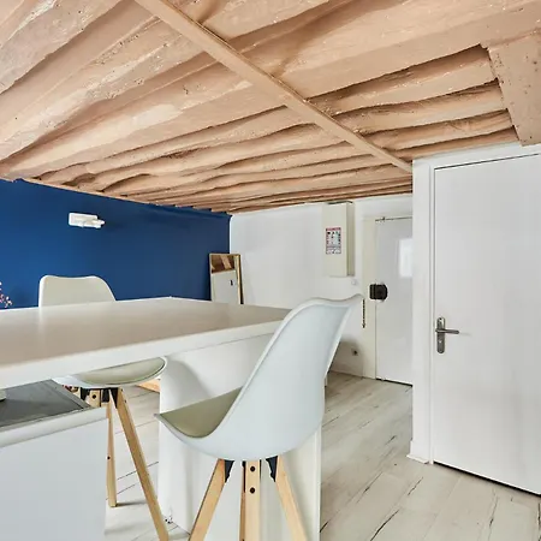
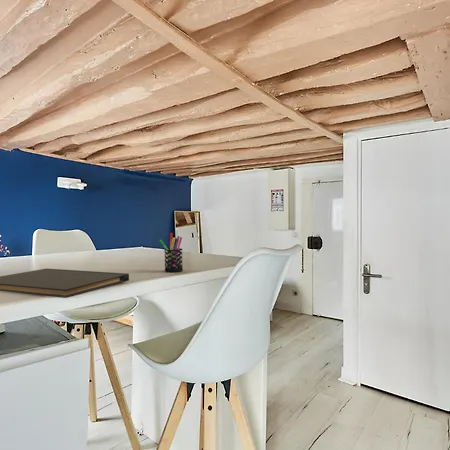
+ notebook (54, 280)
+ pen holder (171, 252)
